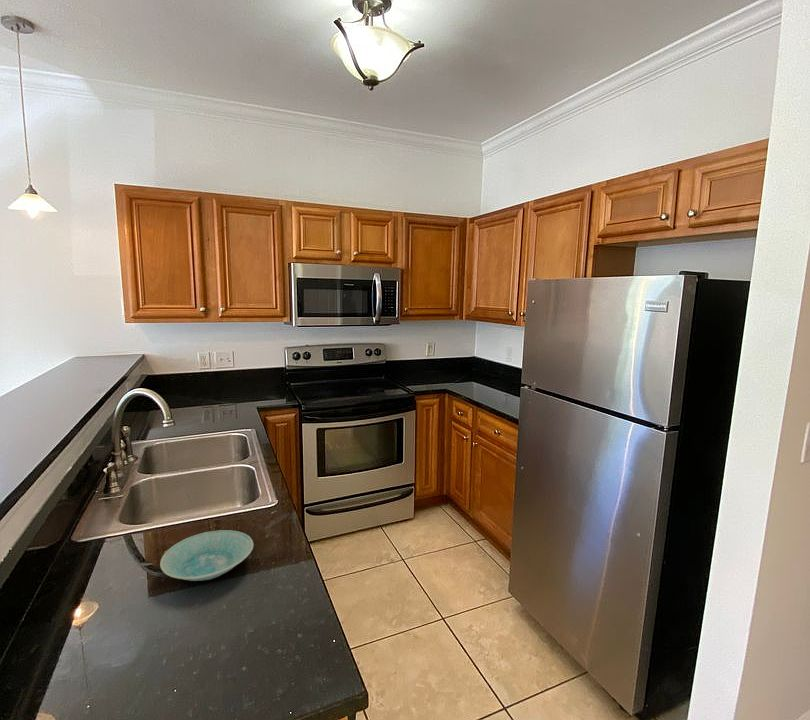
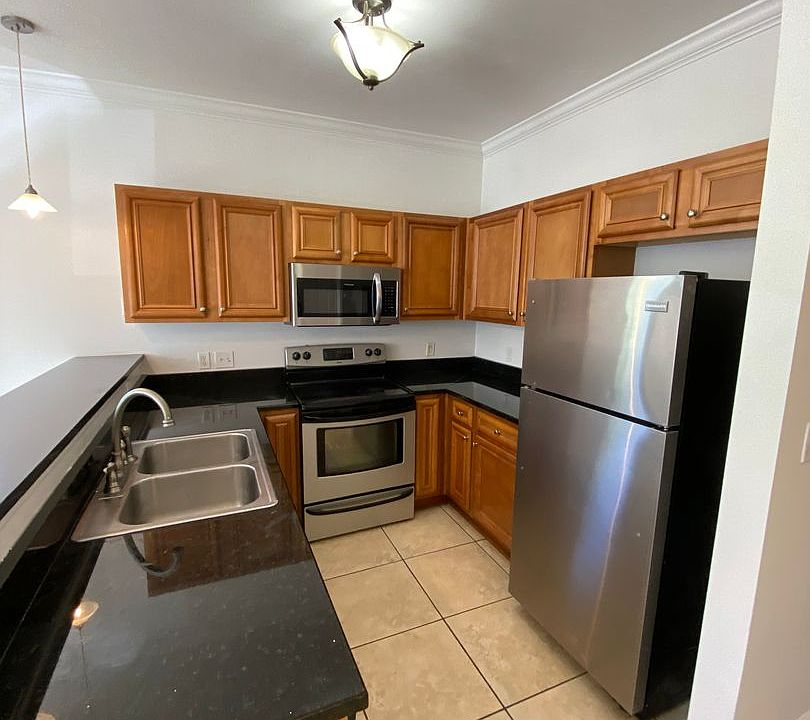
- bowl (209, 560)
